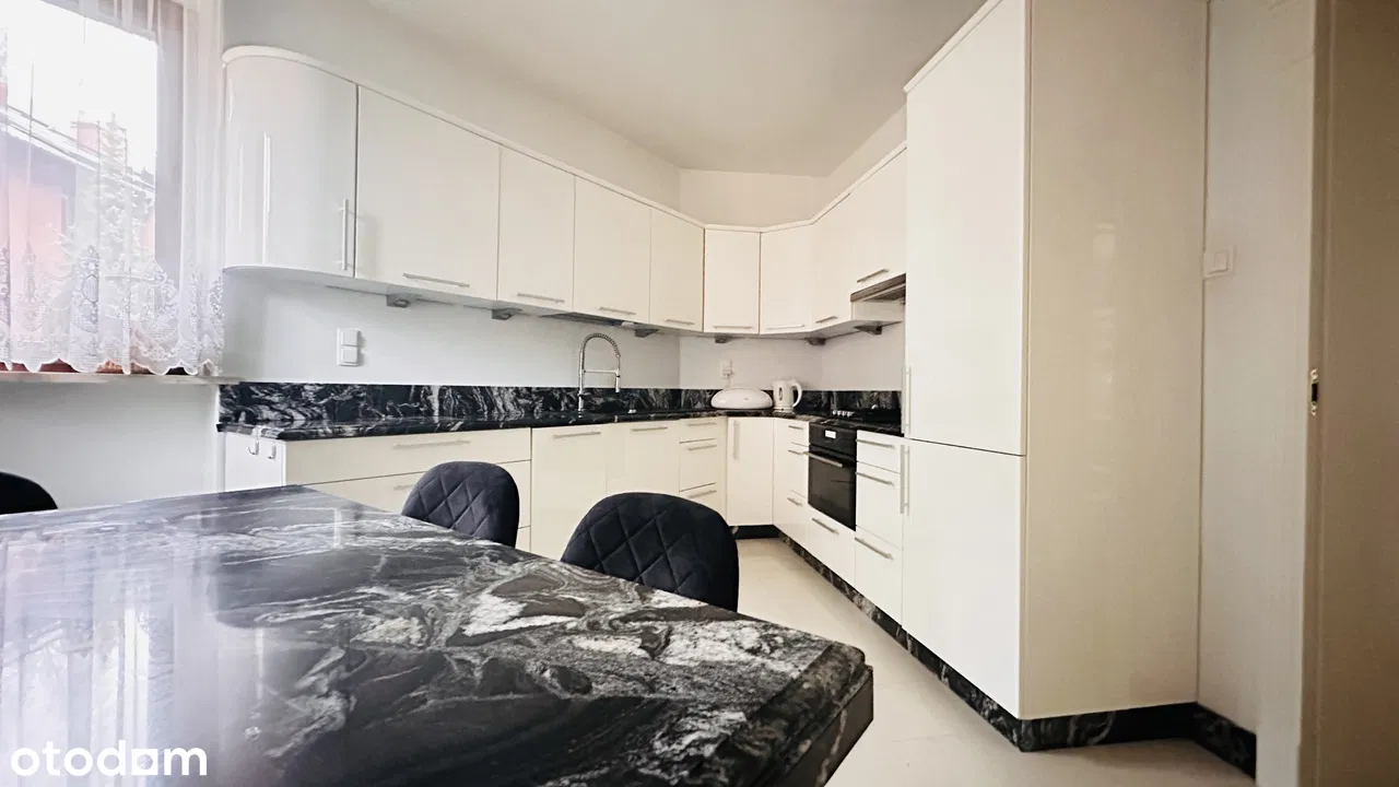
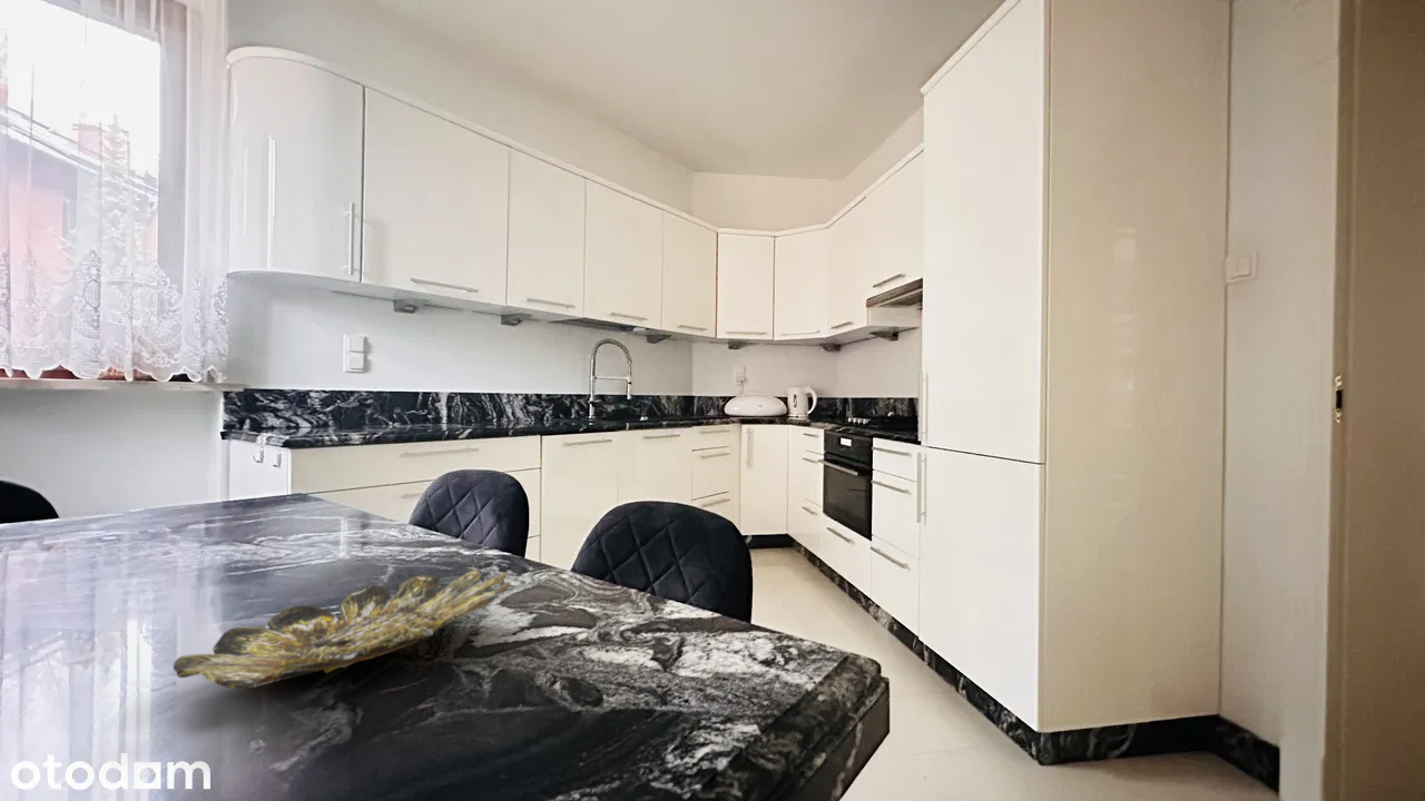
+ bowl (364, 617)
